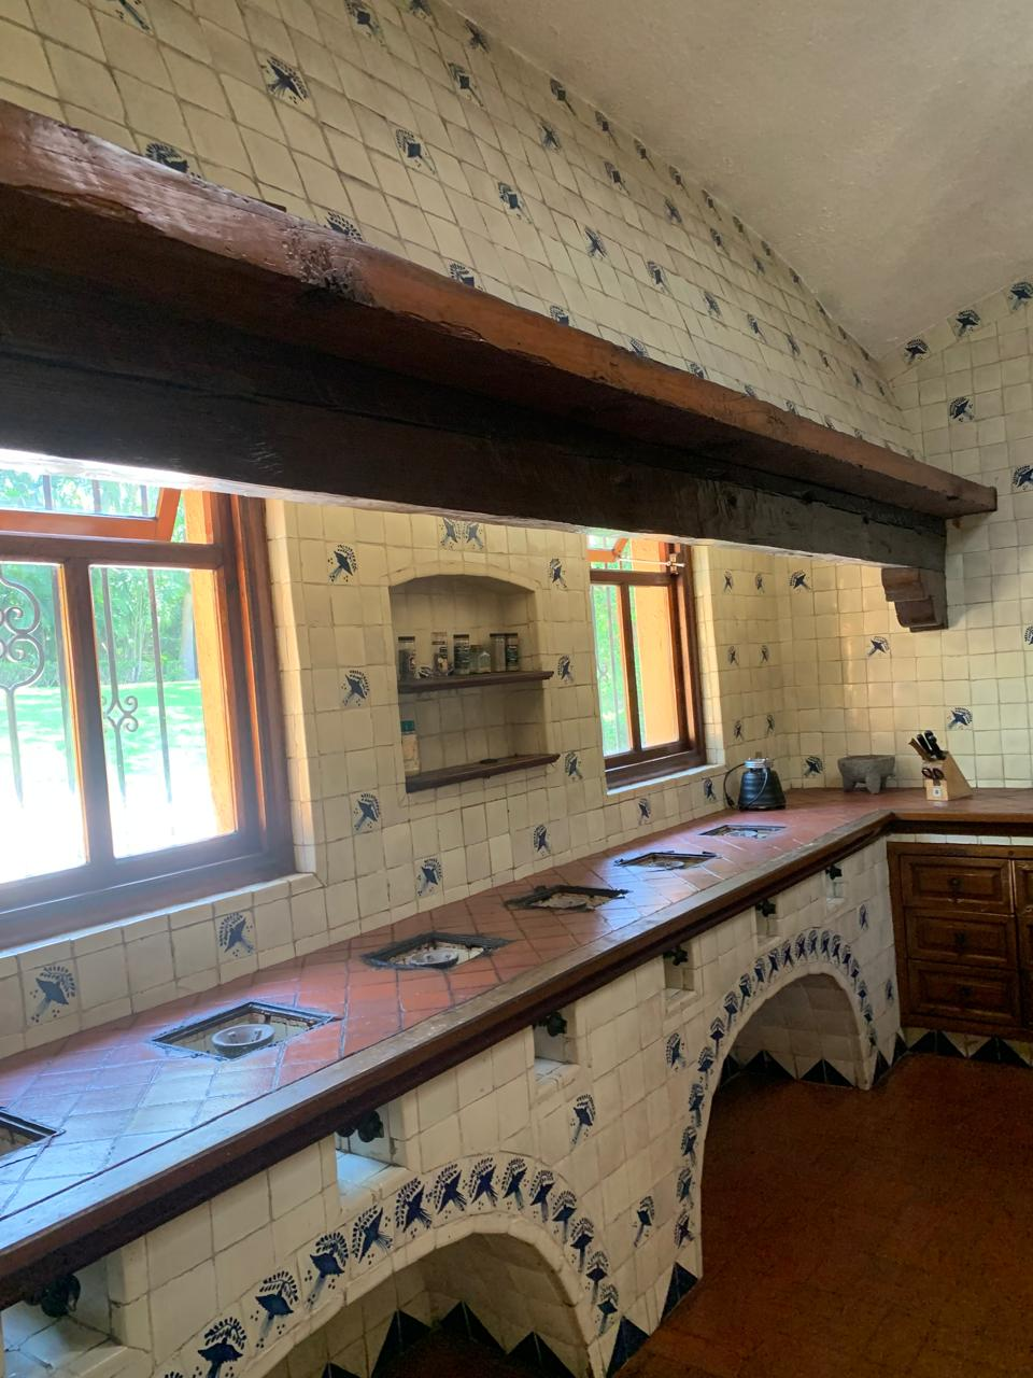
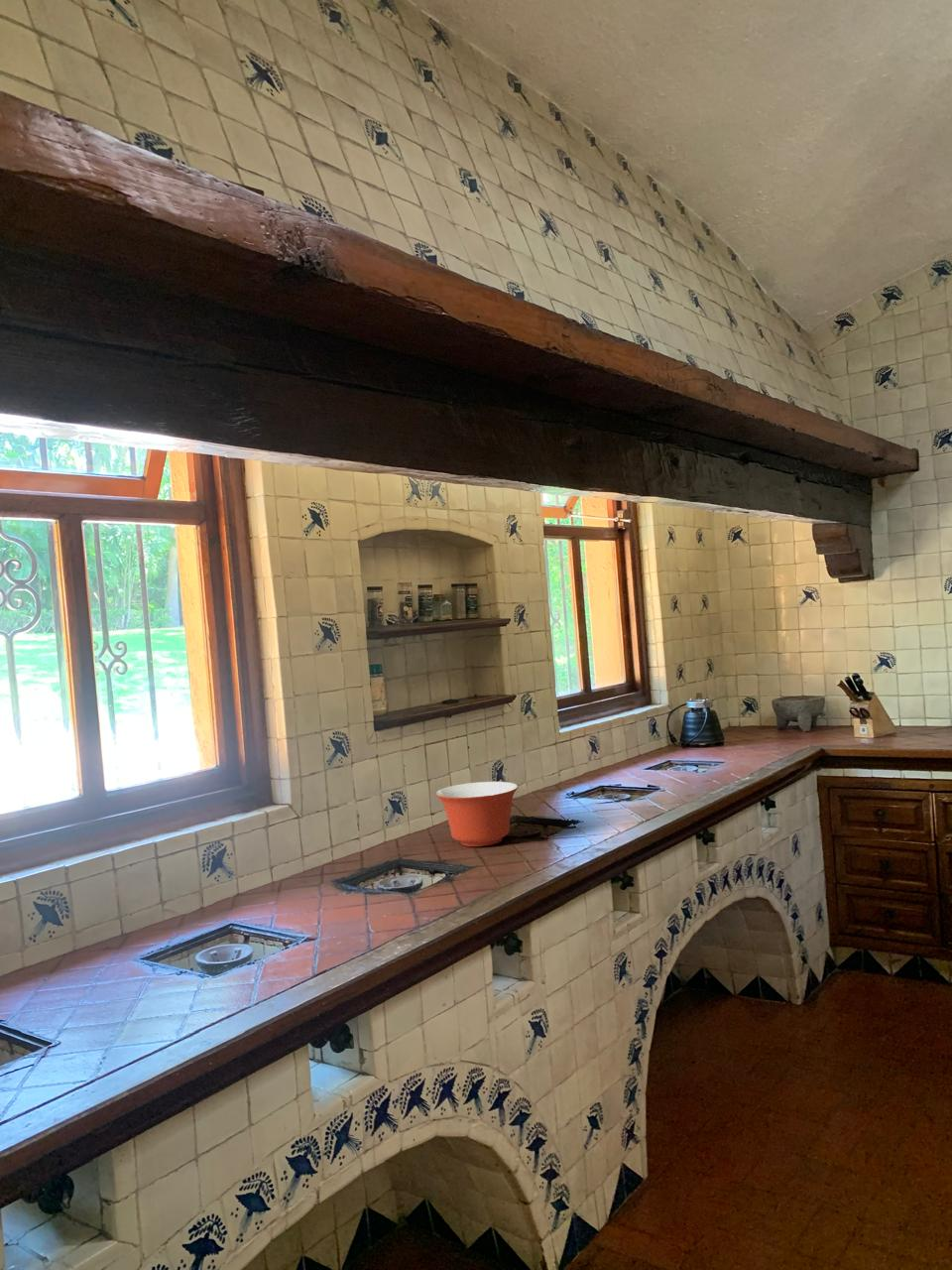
+ mixing bowl (479, 815)
